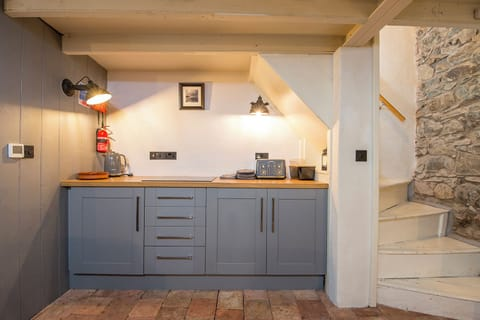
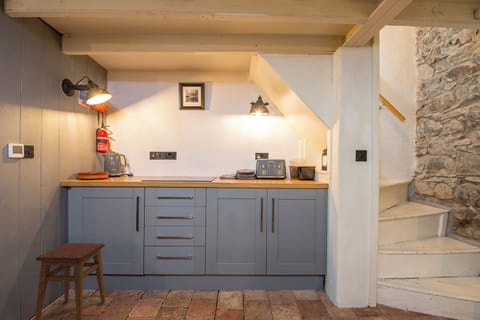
+ stool (73, 281)
